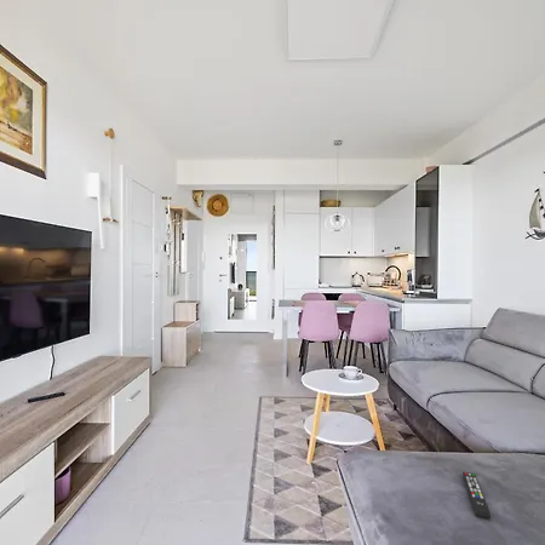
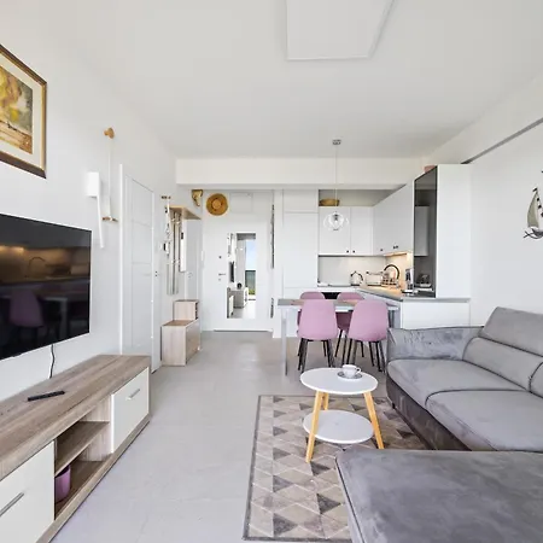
- remote control (475, 492)
